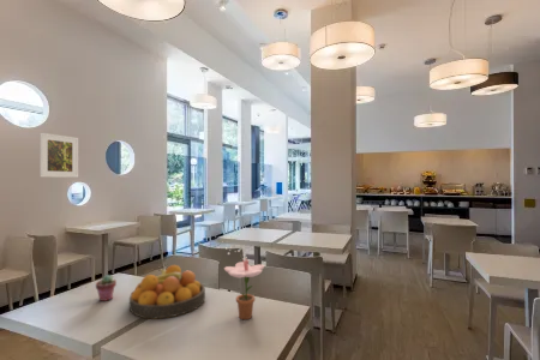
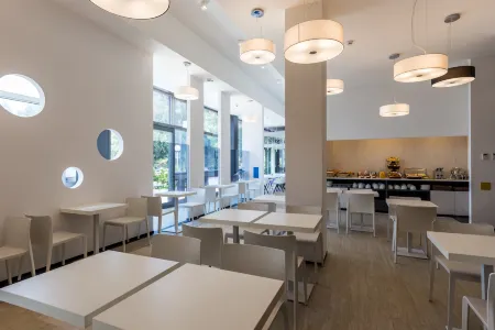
- fruit bowl (168, 286)
- flower (240, 276)
- potted succulent (106, 287)
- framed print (60, 156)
